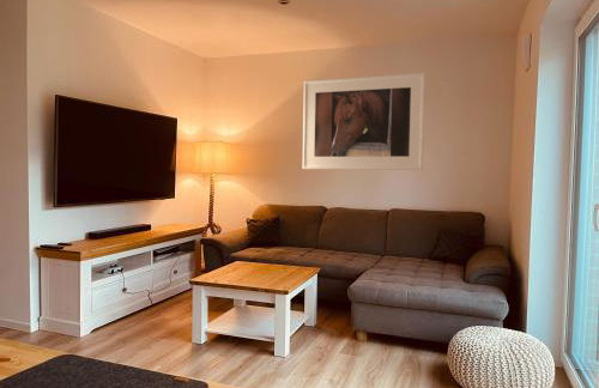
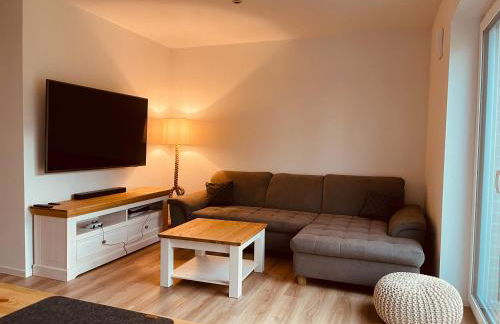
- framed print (361, 123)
